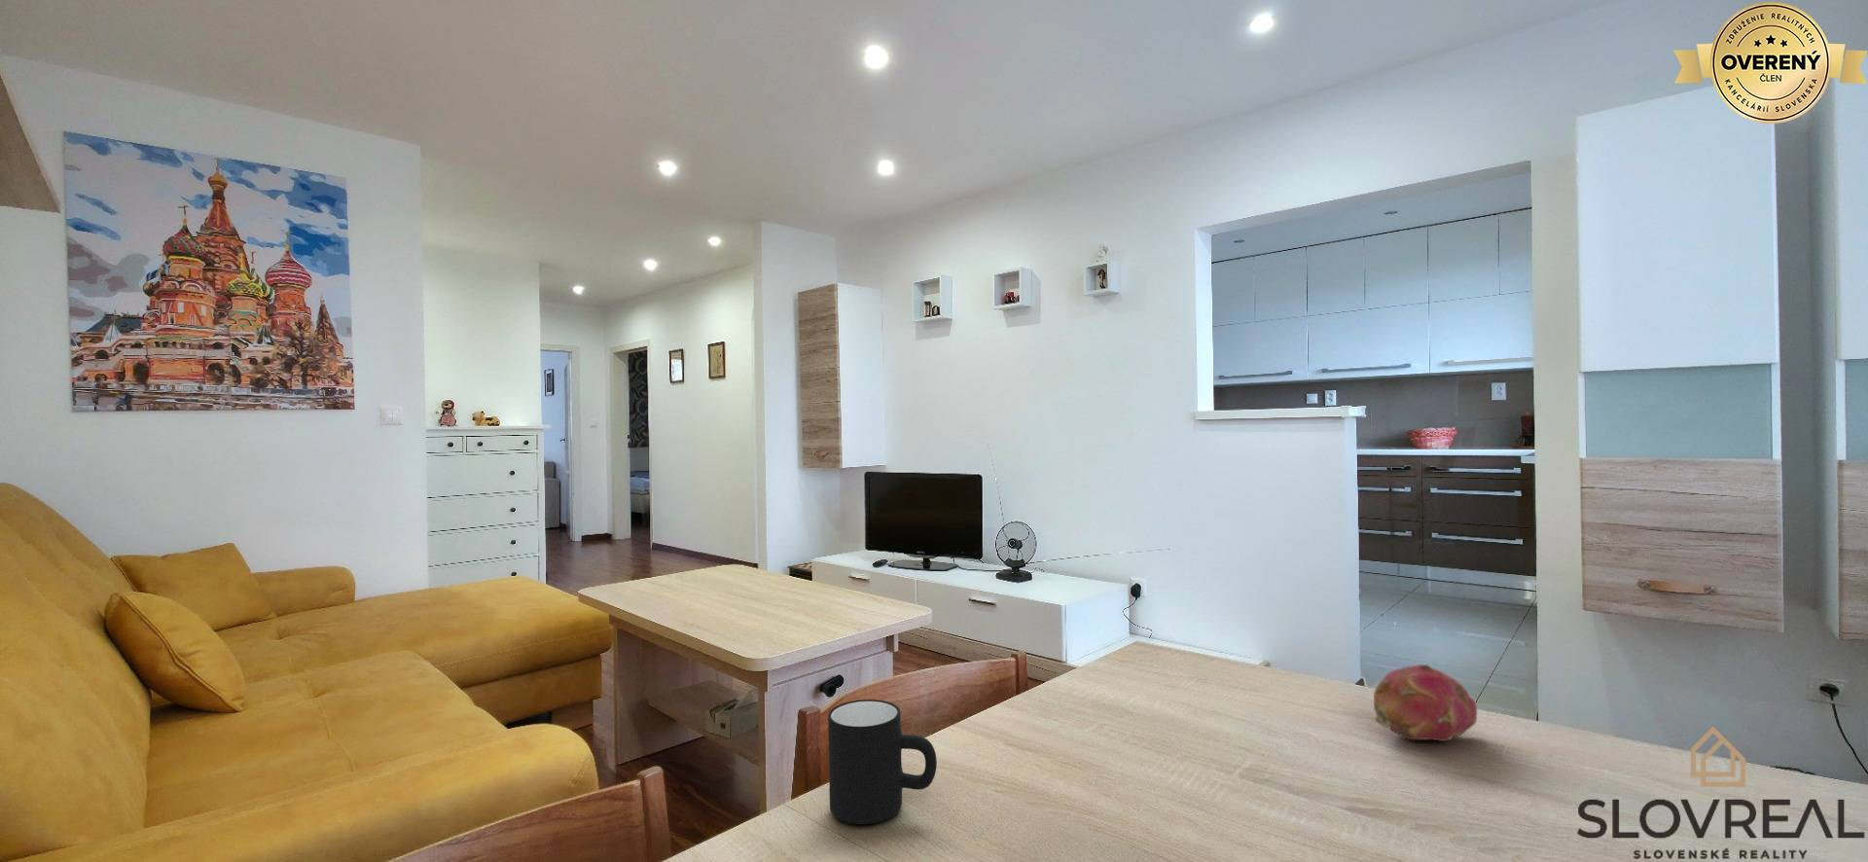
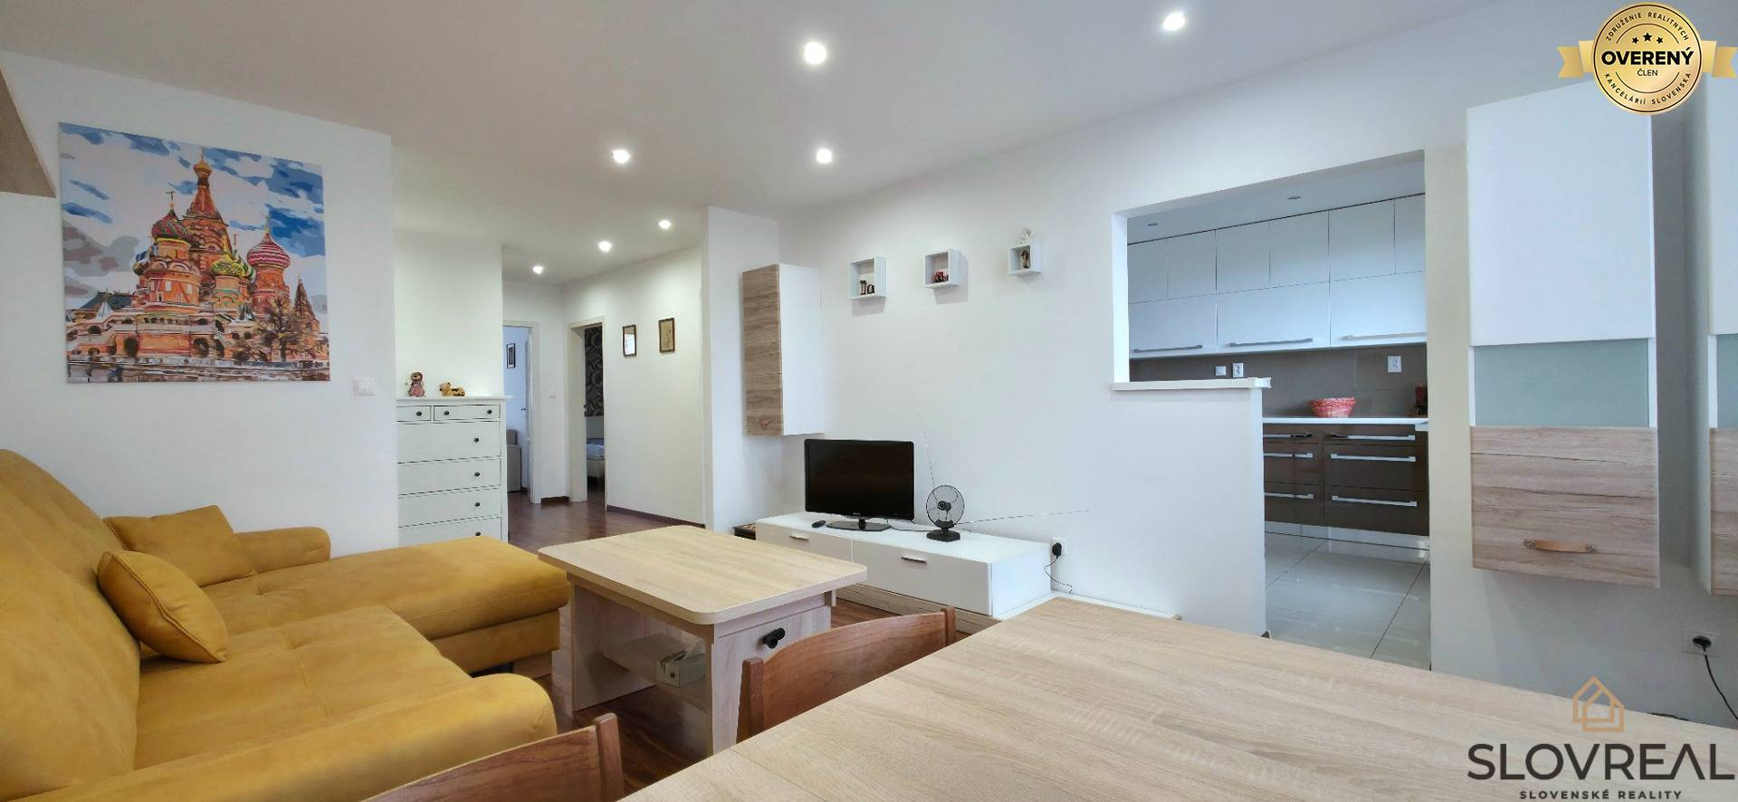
- mug (883, 760)
- fruit (1425, 700)
